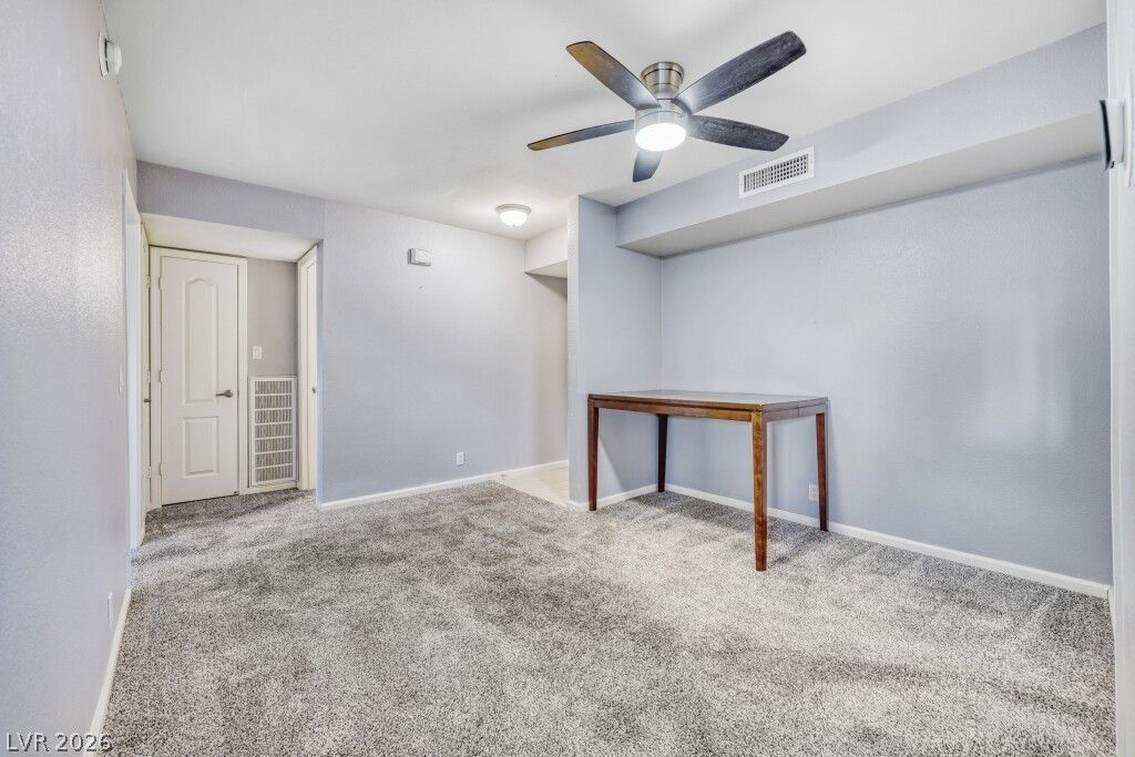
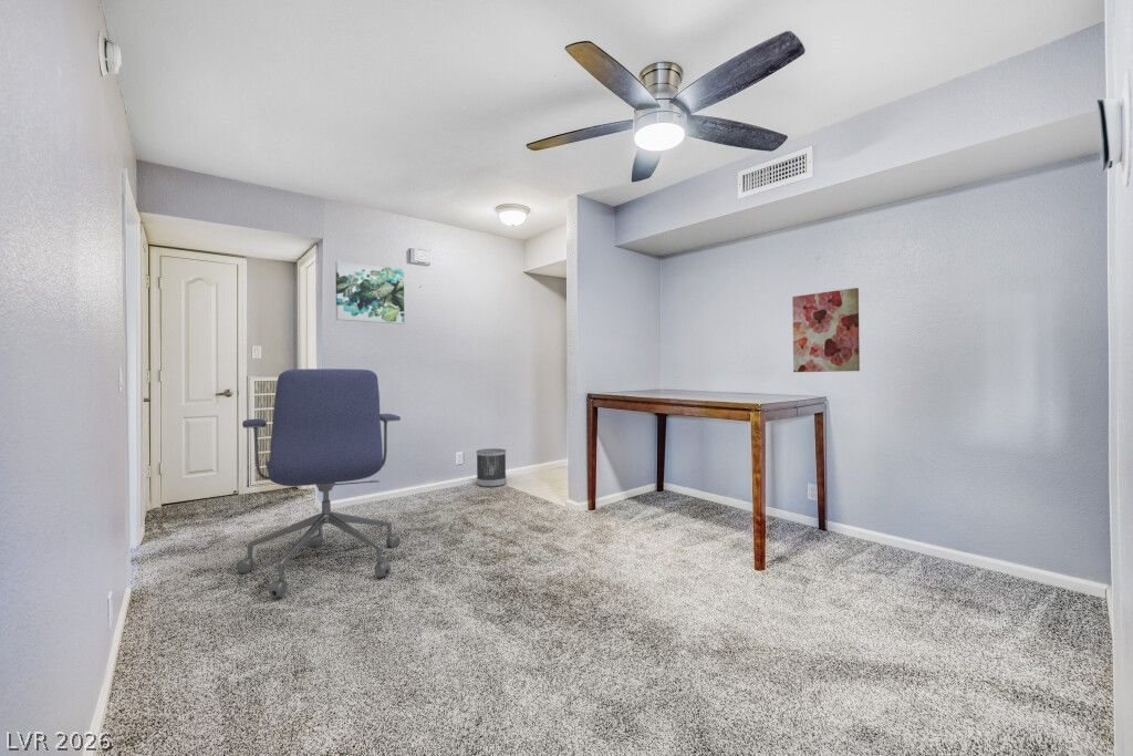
+ wall art (371, 293)
+ office chair (324, 466)
+ wastebasket (491, 467)
+ wall art (824, 332)
